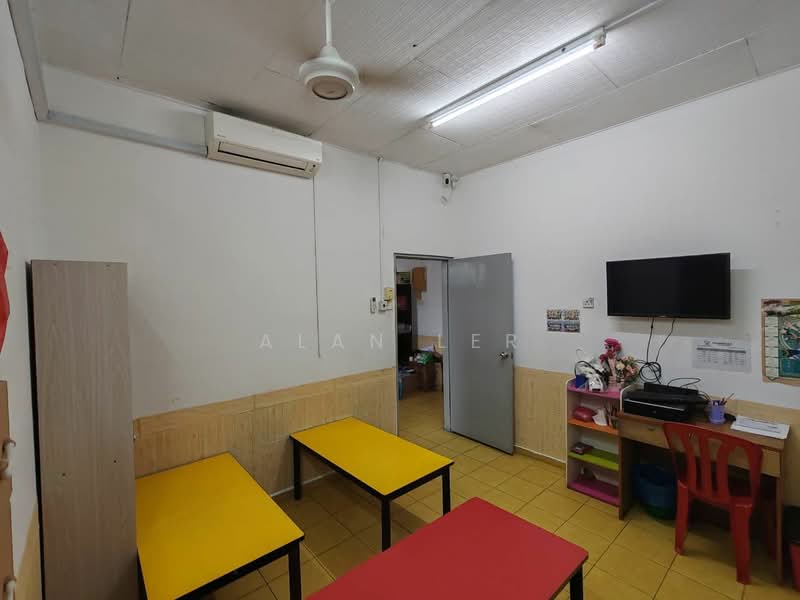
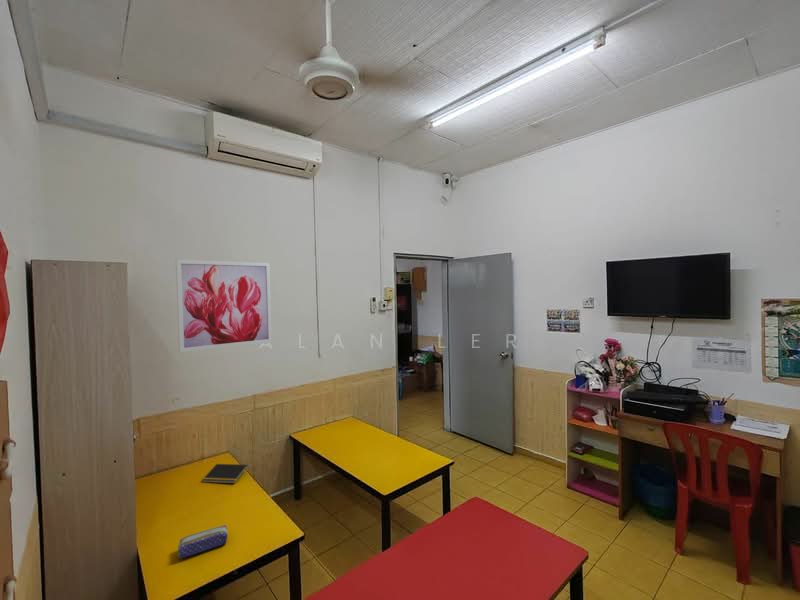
+ wall art (227, 304)
+ notepad (225, 473)
+ pencil case (203, 540)
